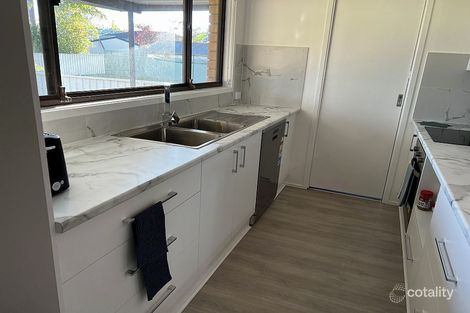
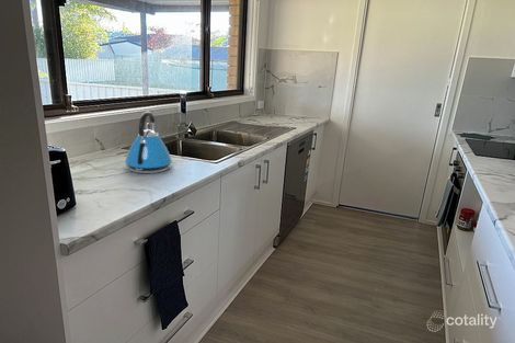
+ kettle (147, 140)
